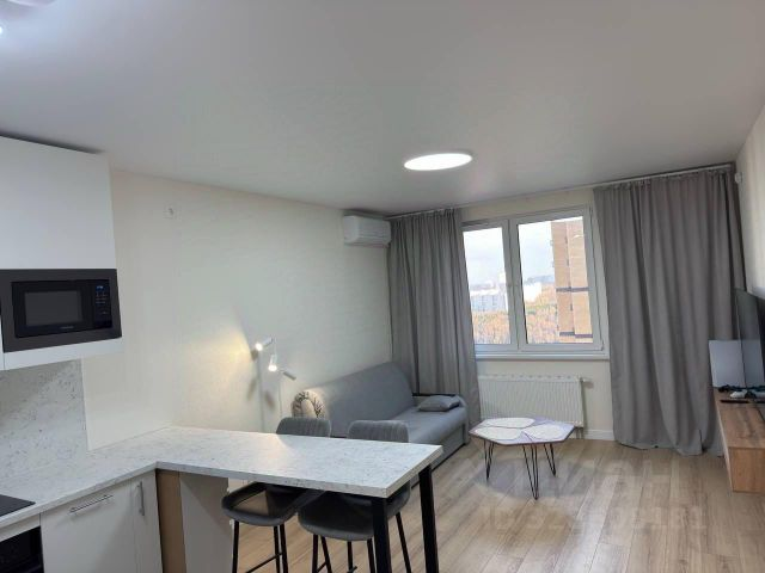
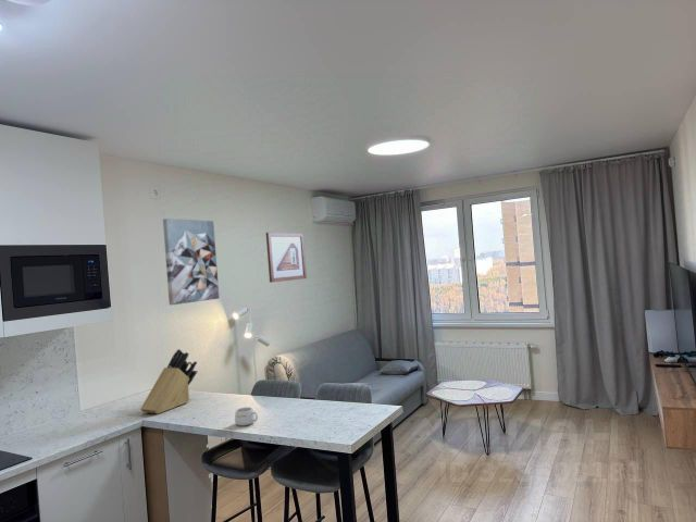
+ mug (247, 417)
+ picture frame (287, 257)
+ wall art (191, 260)
+ knife block (170, 378)
